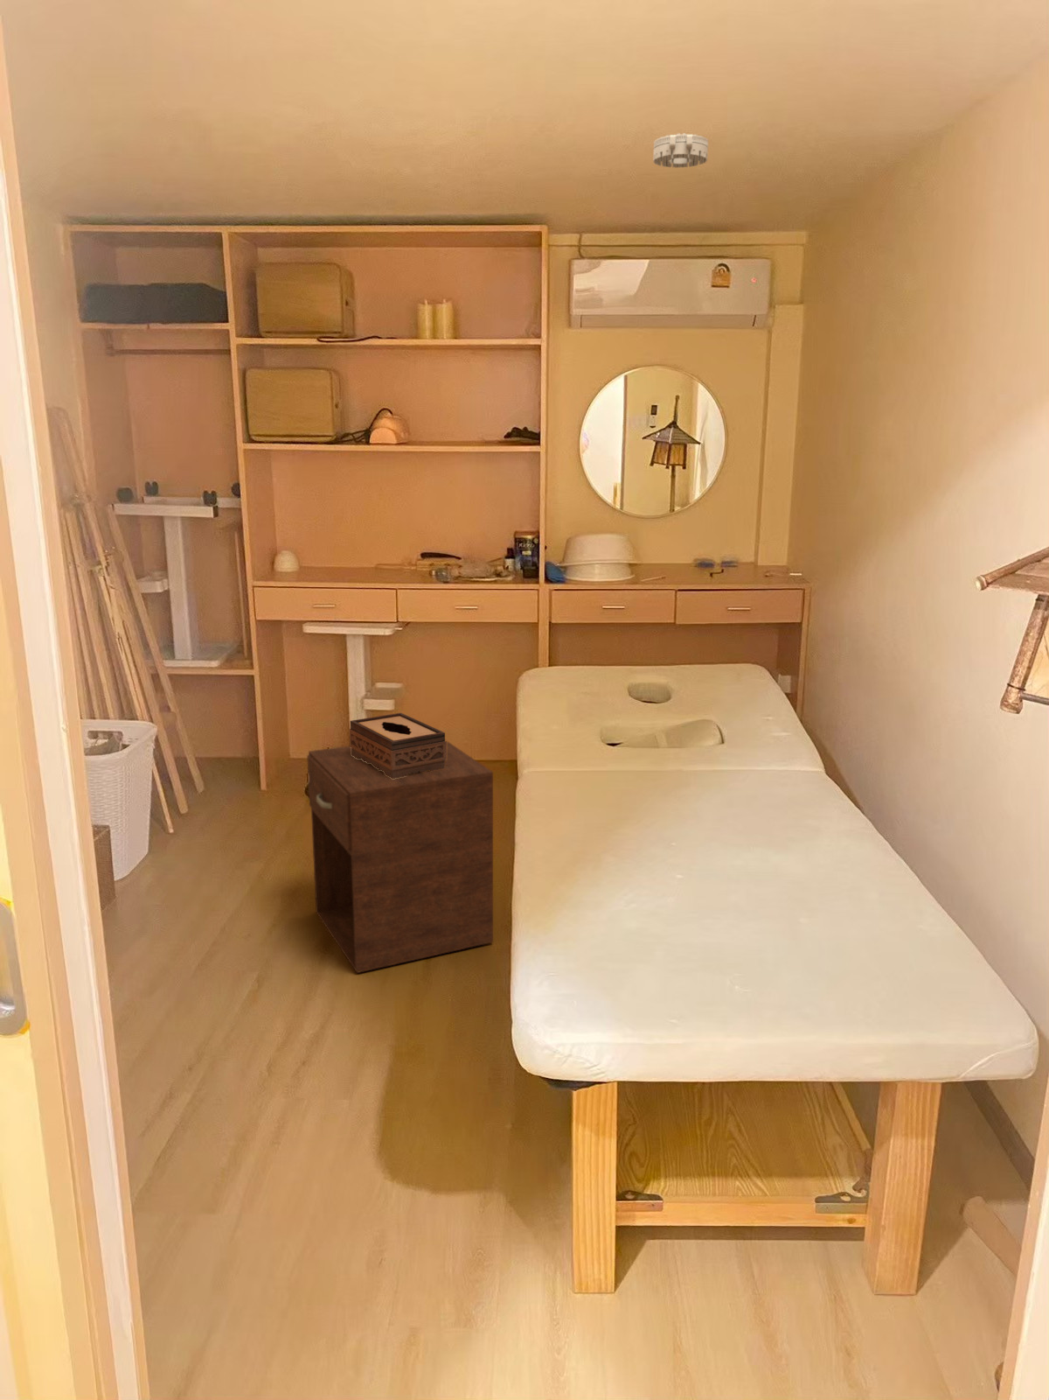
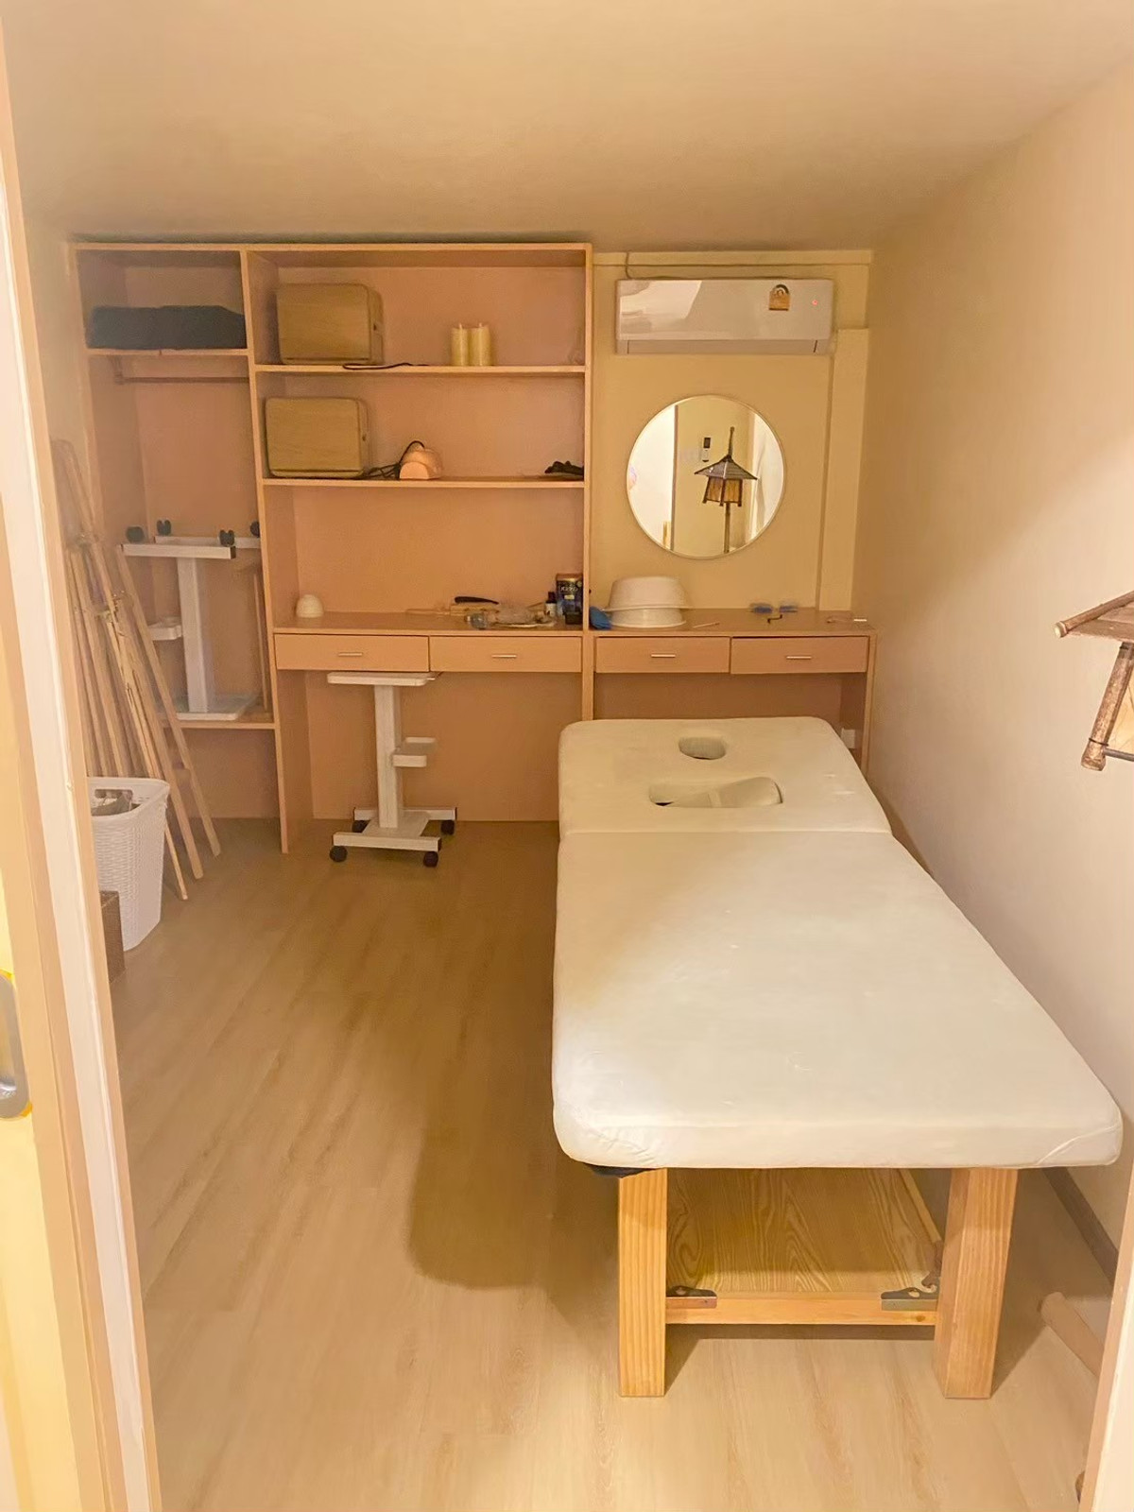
- tissue box (397, 743)
- smoke detector (680, 150)
- nightstand (396, 847)
